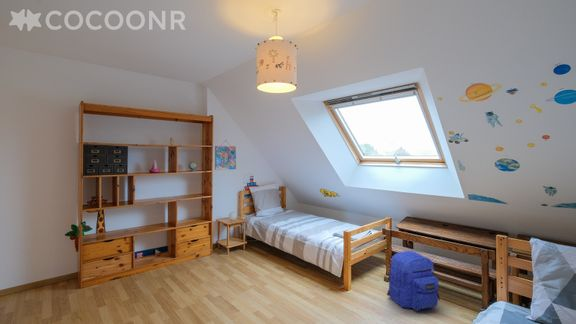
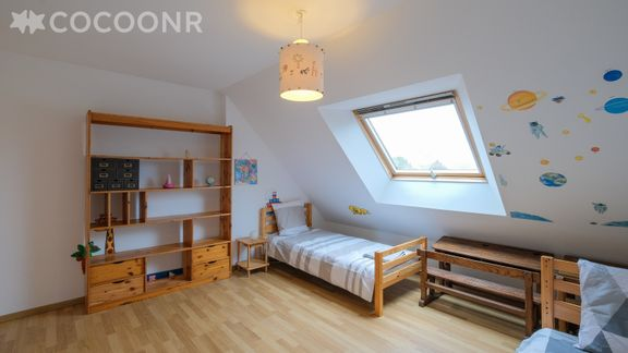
- backpack (415, 278)
